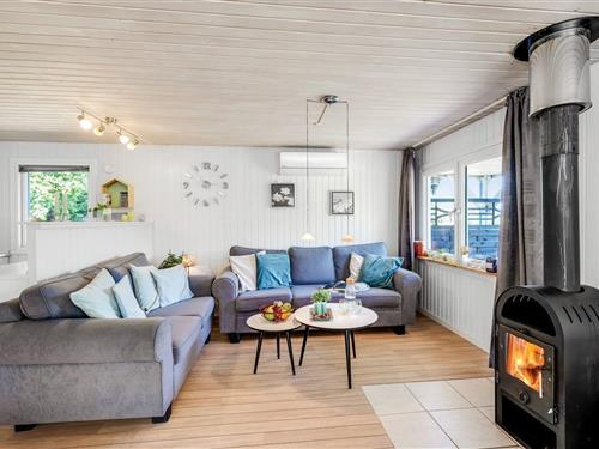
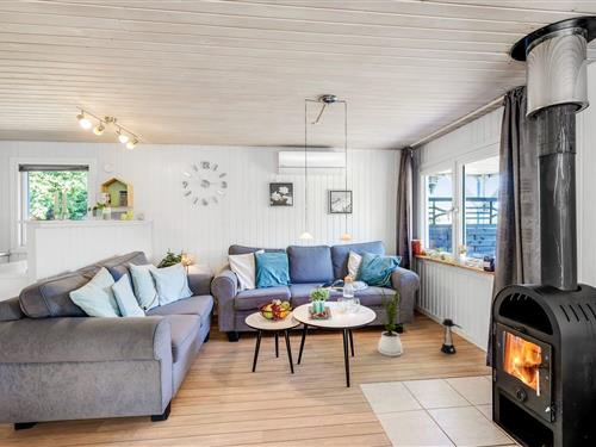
+ lantern (451, 335)
+ house plant (391, 316)
